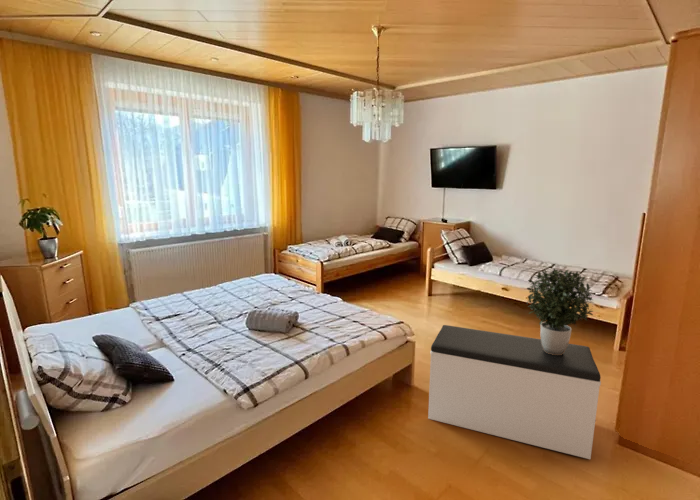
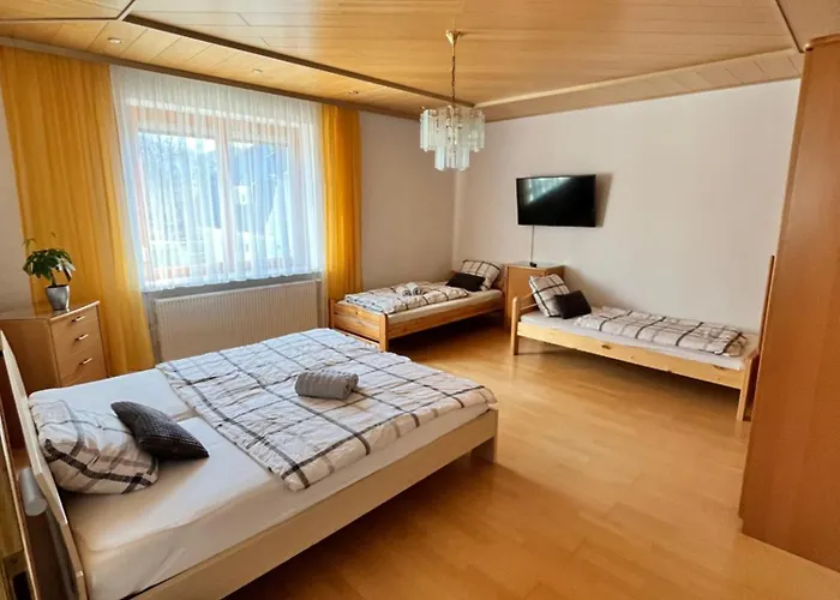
- bench (507, 382)
- potted plant (558, 311)
